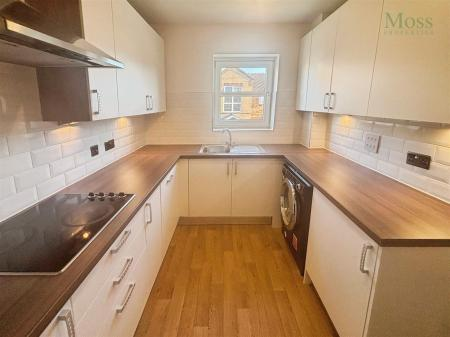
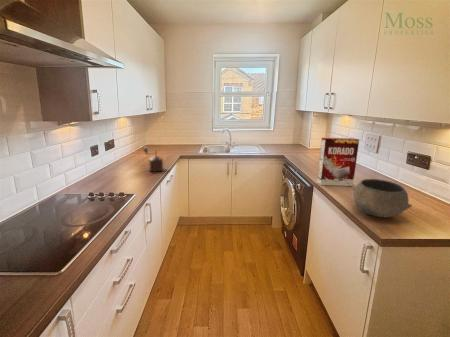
+ pepper mill (153, 159)
+ cereal box (337, 161)
+ bowl (379, 198)
